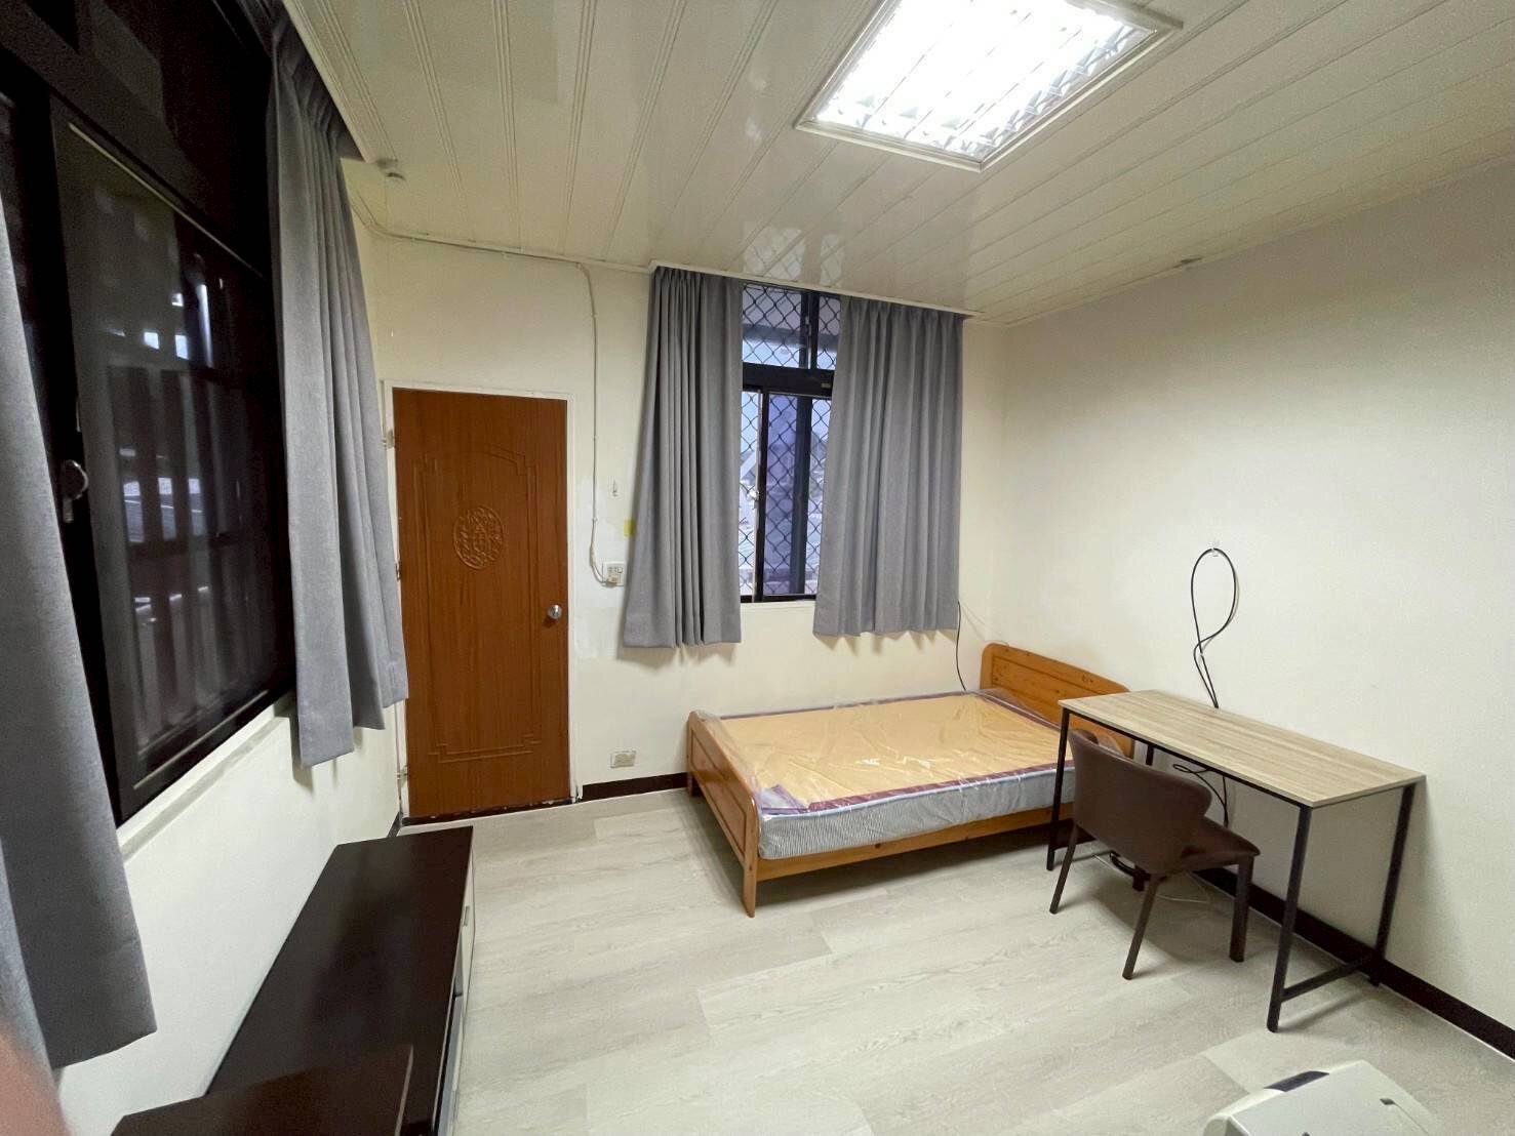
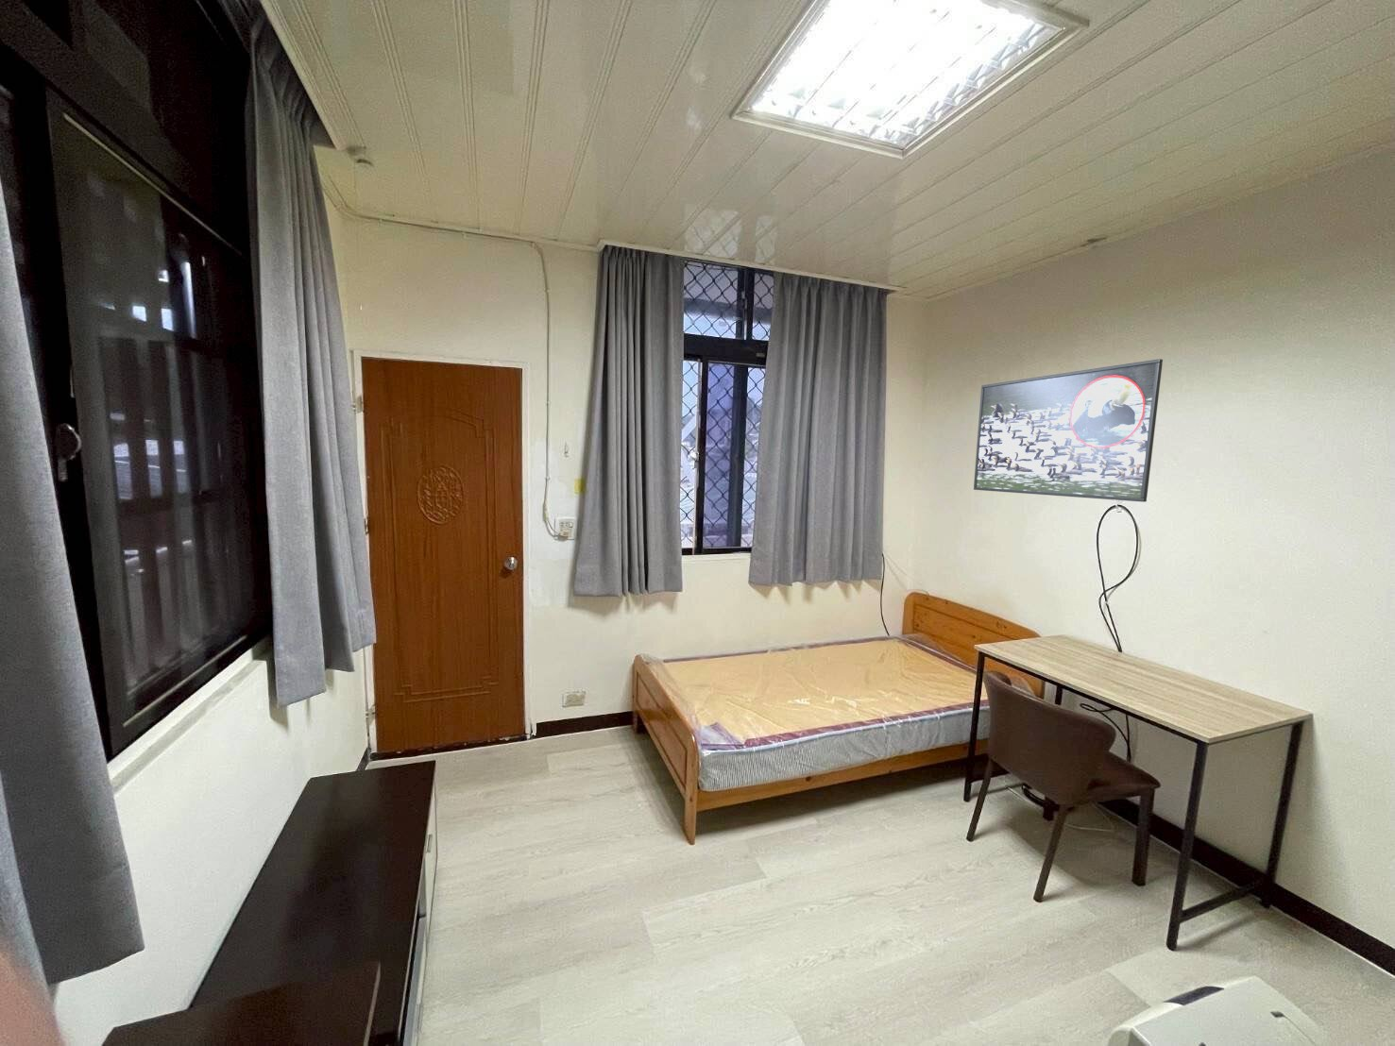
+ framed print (1052, 435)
